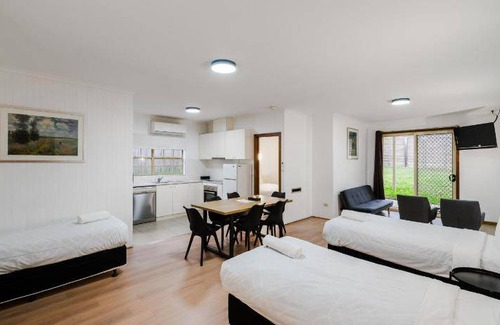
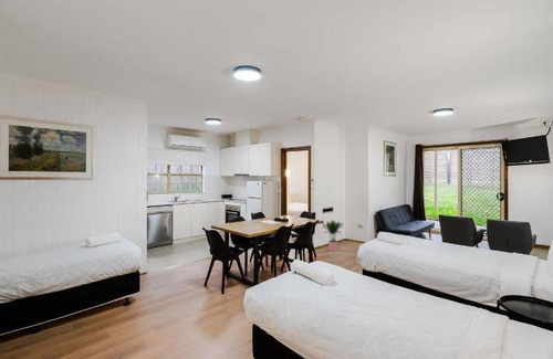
+ potted plant (331, 233)
